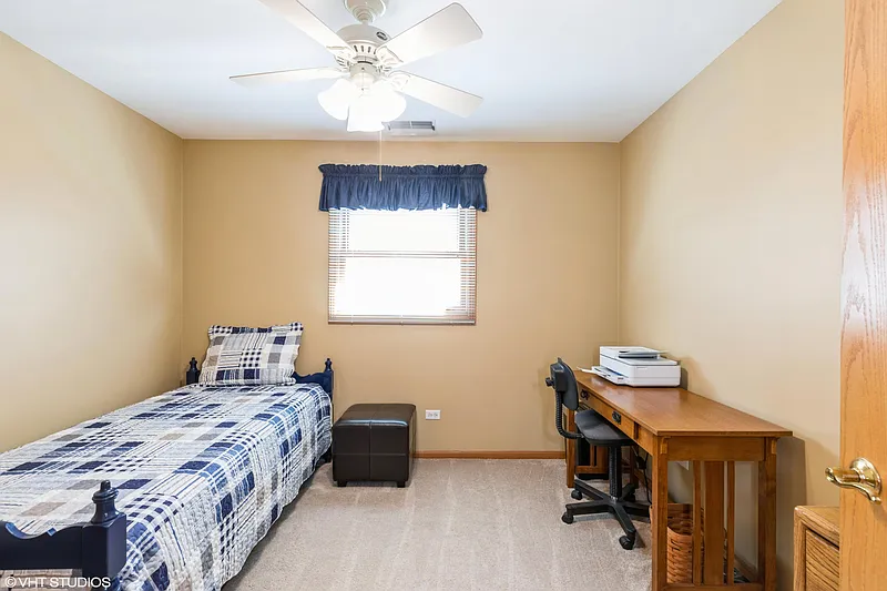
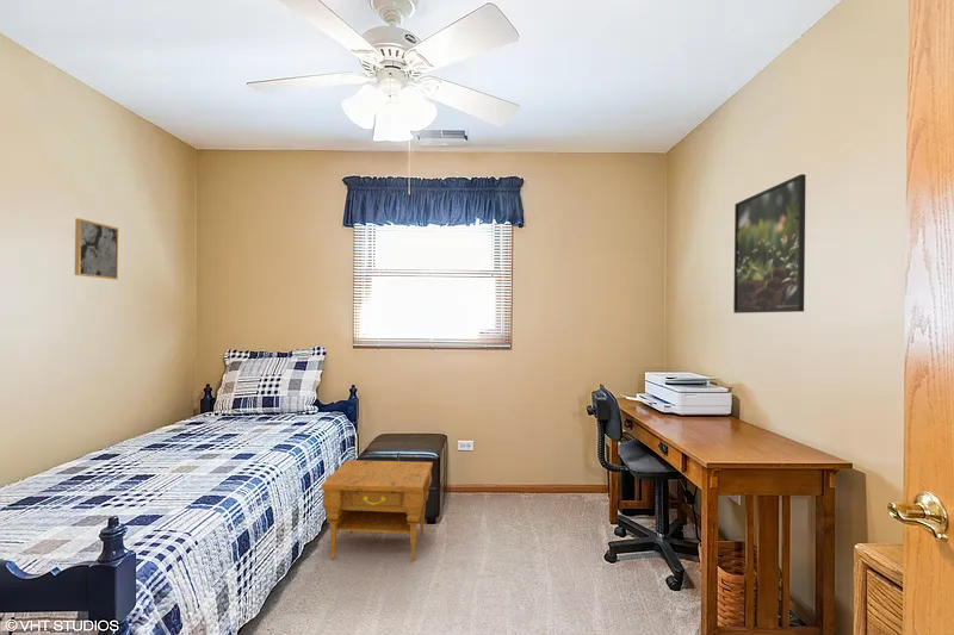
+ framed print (766, 251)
+ wall art (97, 250)
+ nightstand (380, 509)
